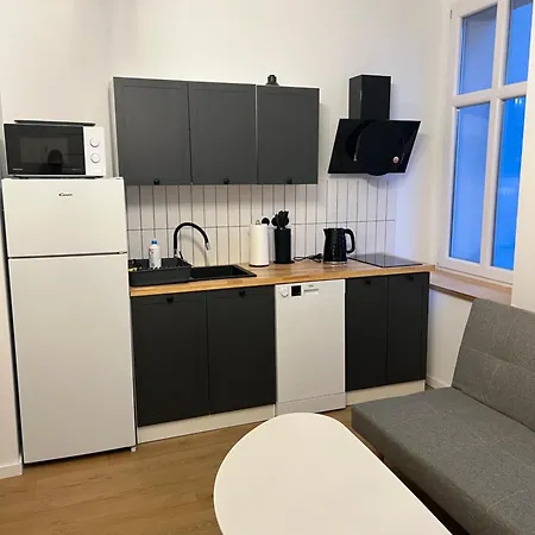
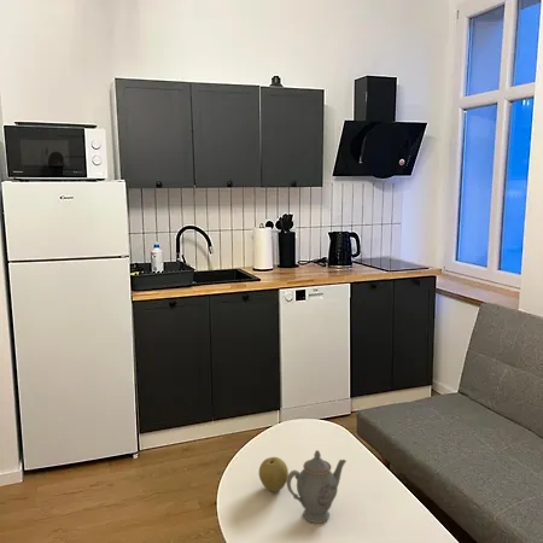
+ fruit (273, 473)
+ chinaware (316, 483)
